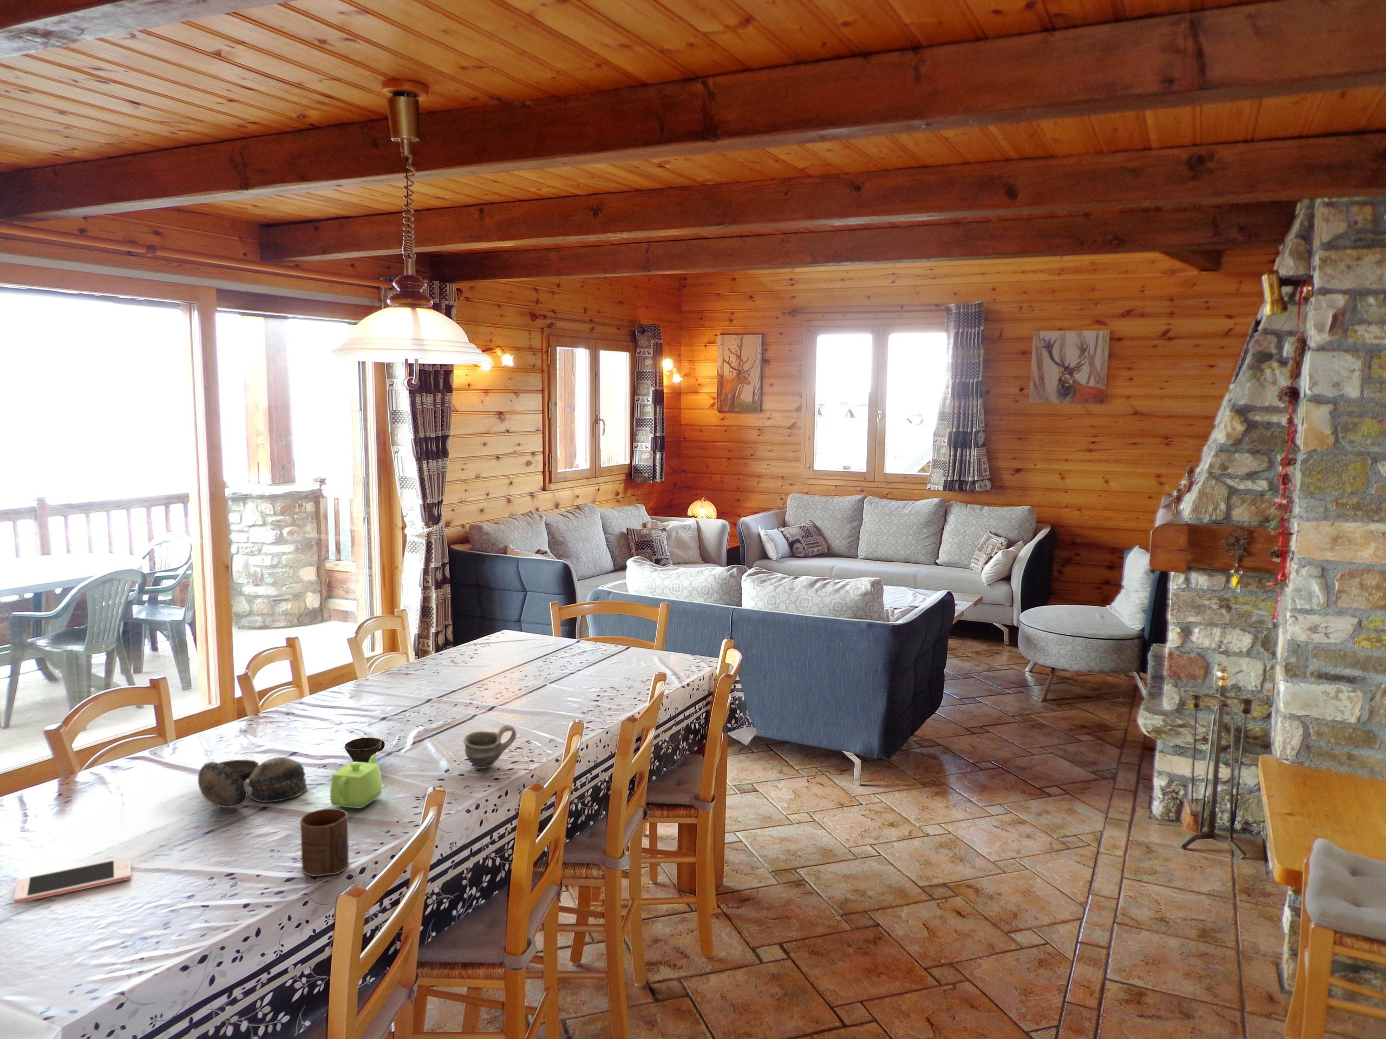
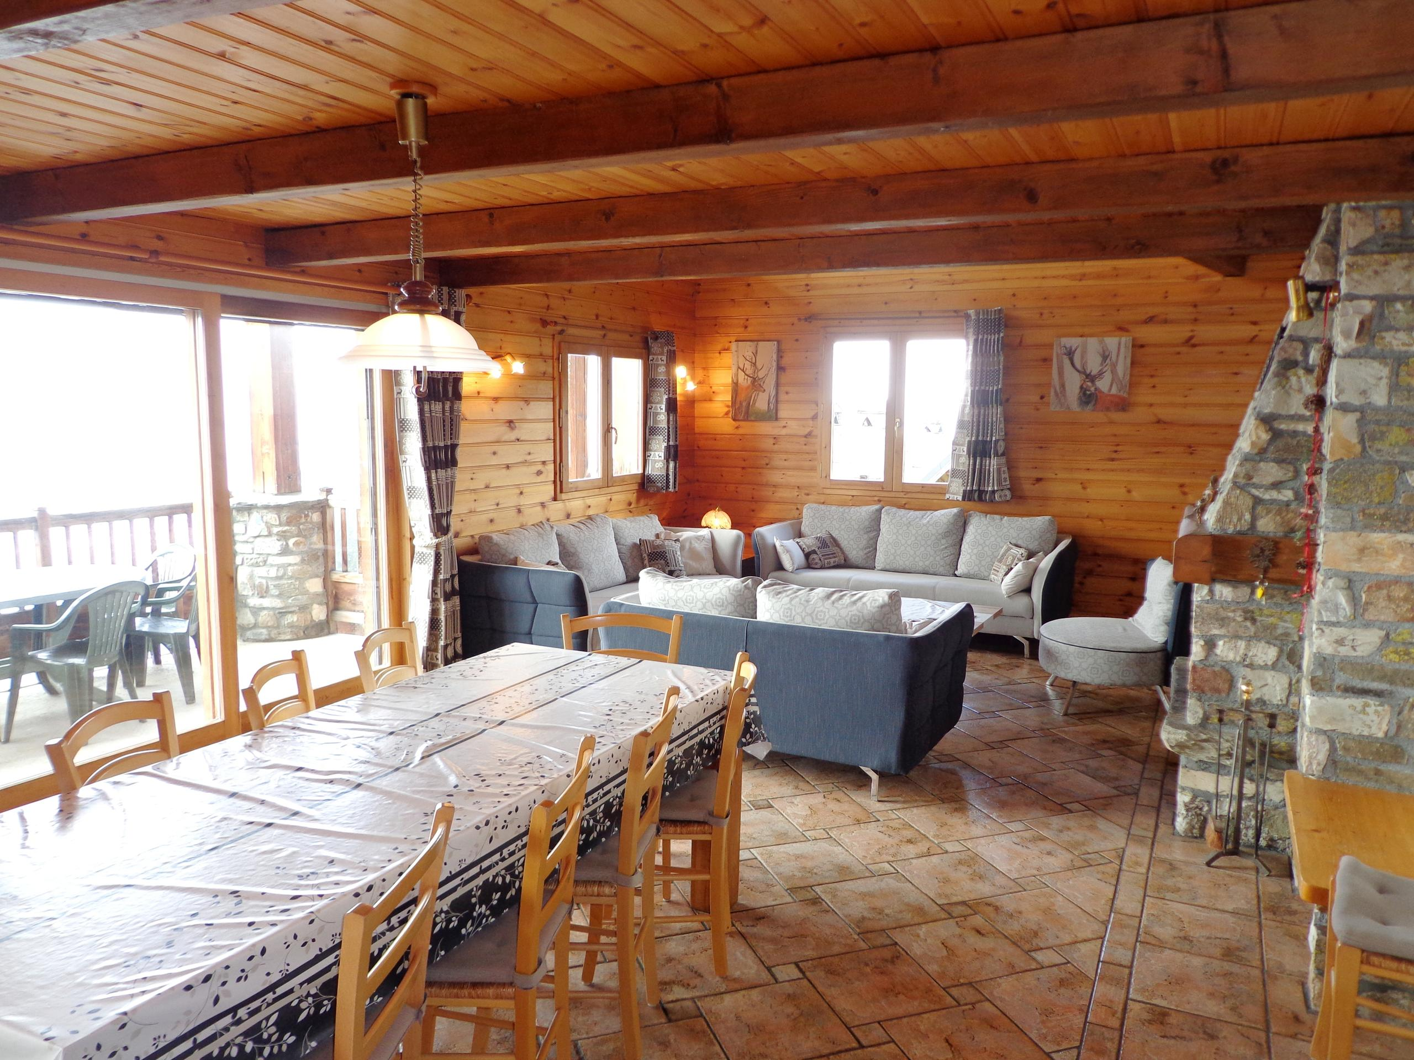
- teapot (359, 780)
- cup (487, 747)
- cell phone (74, 880)
- cup (366, 752)
- decorative bowl (250, 769)
- cup (325, 843)
